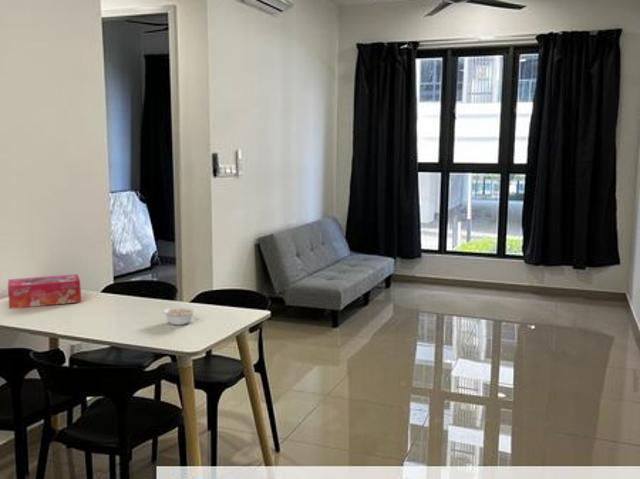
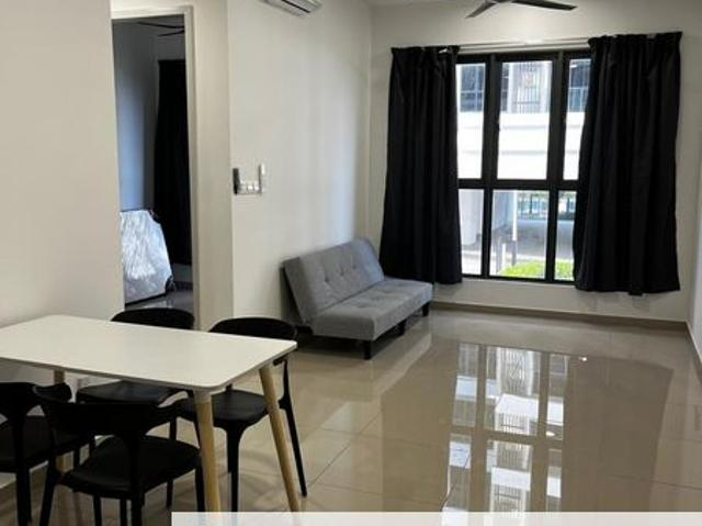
- tissue box (44, 290)
- legume (180, 315)
